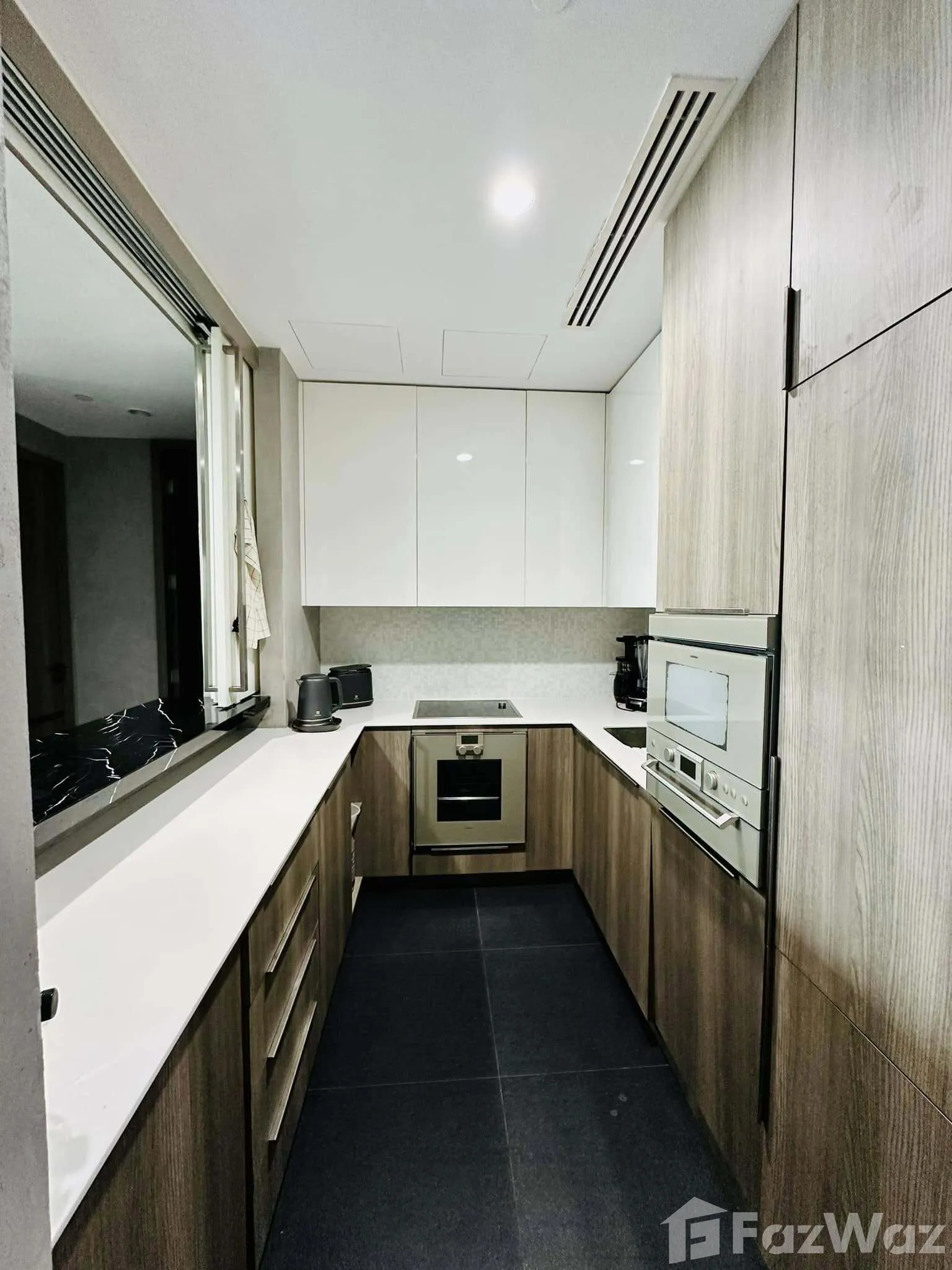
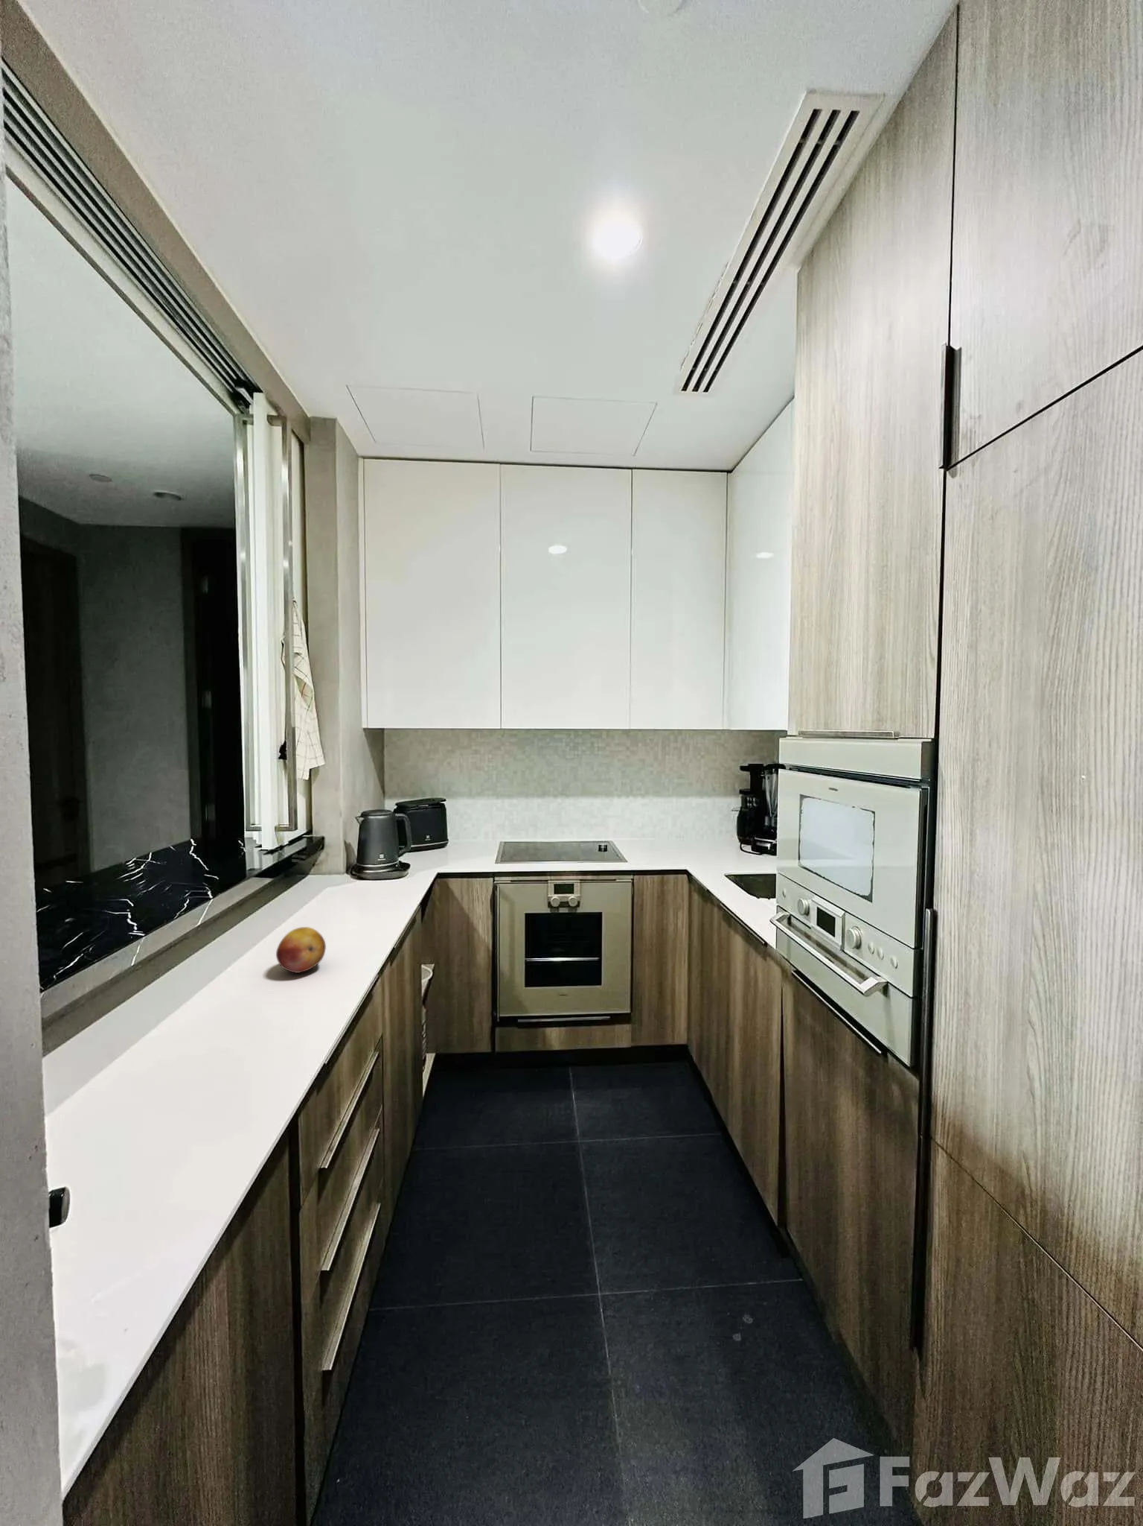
+ fruit (301, 948)
